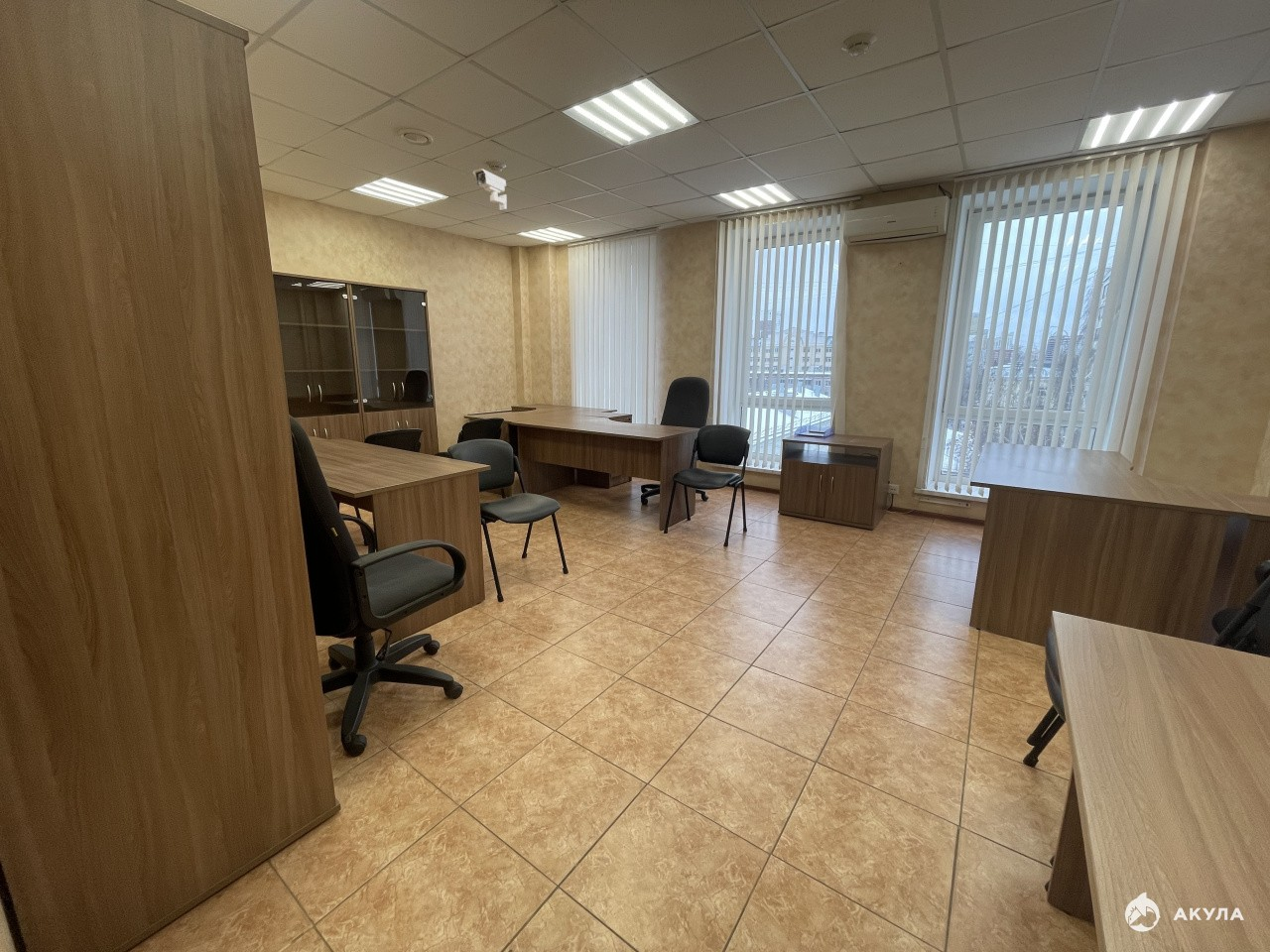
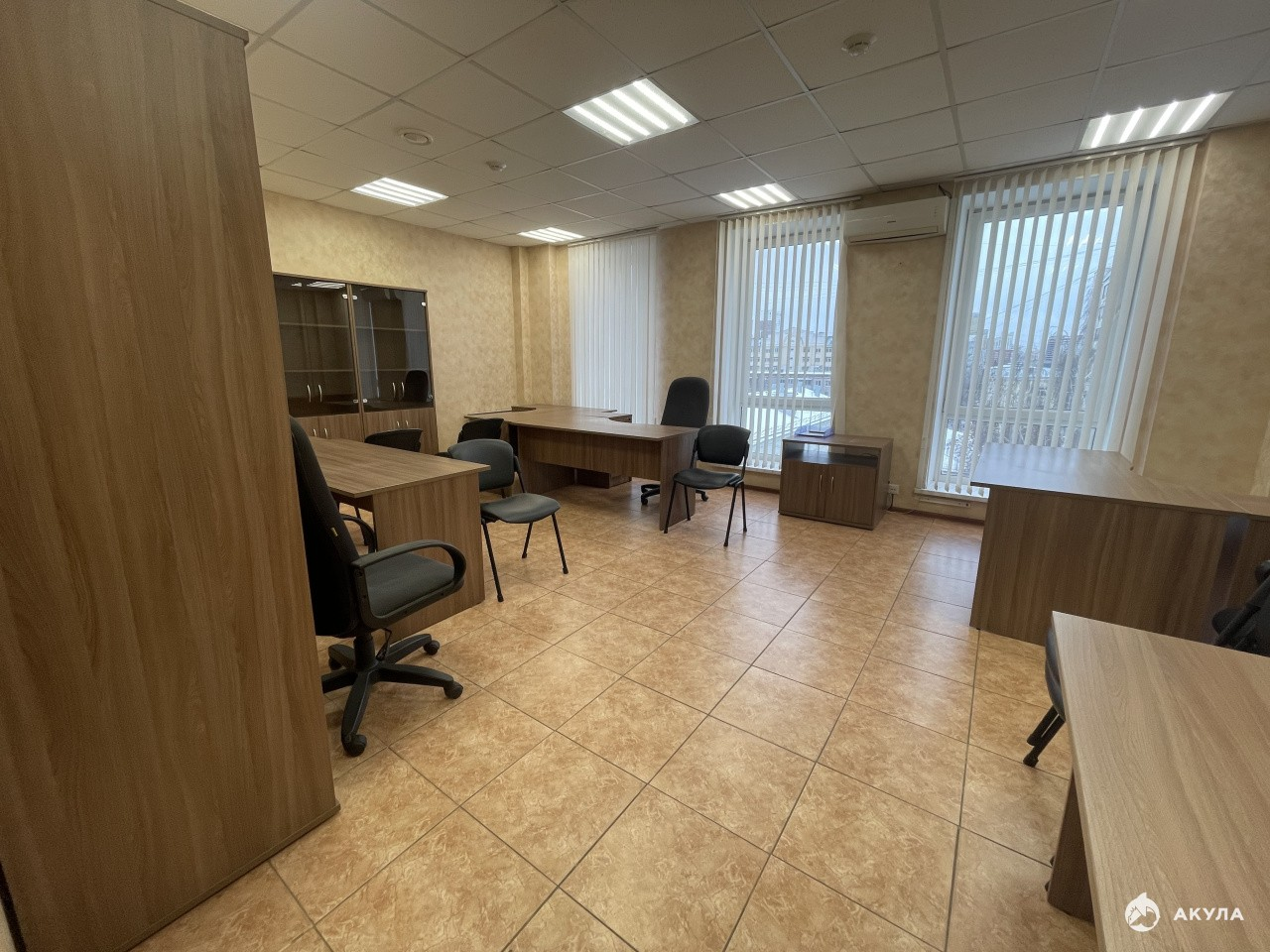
- security camera (490, 189)
